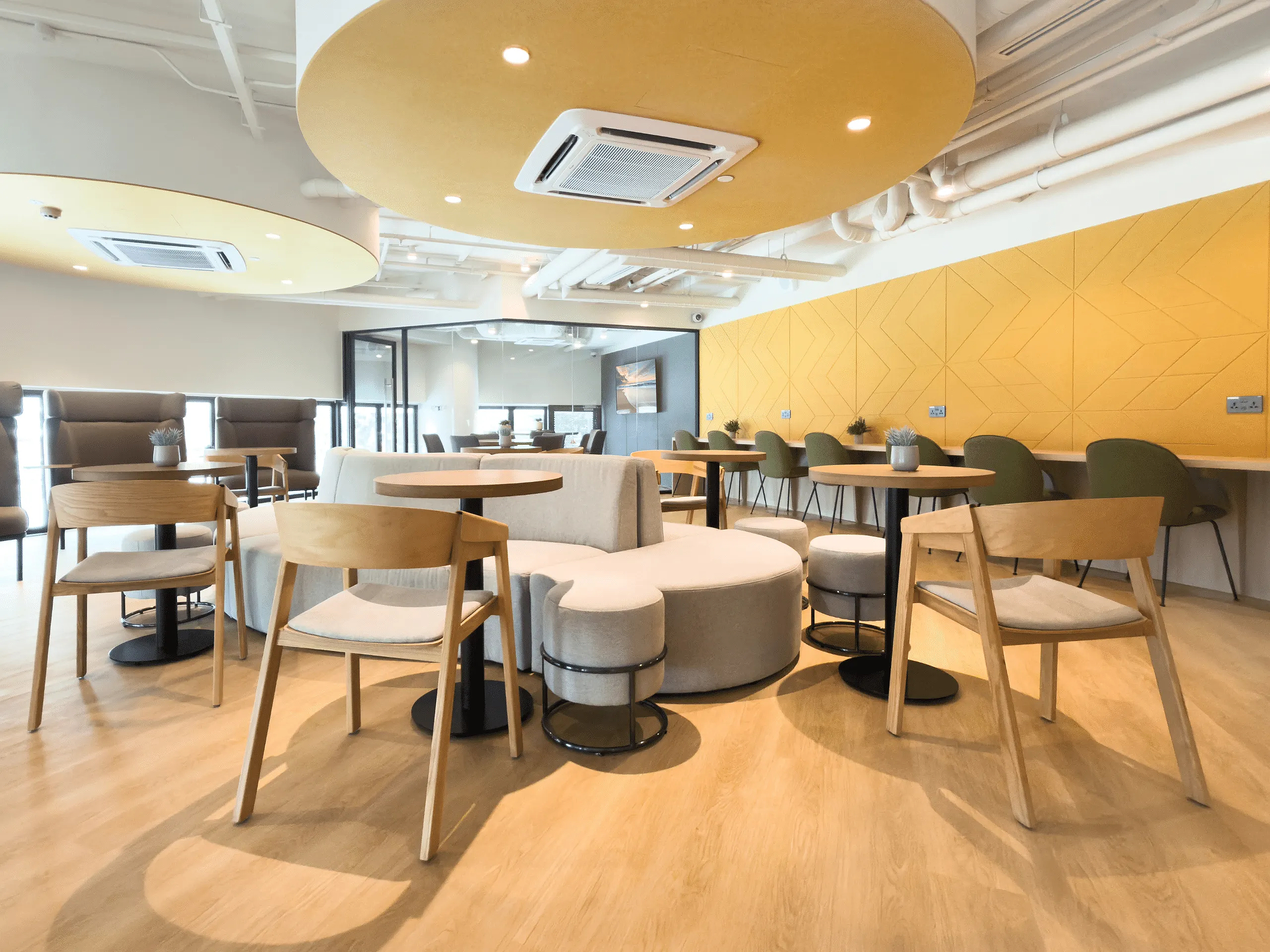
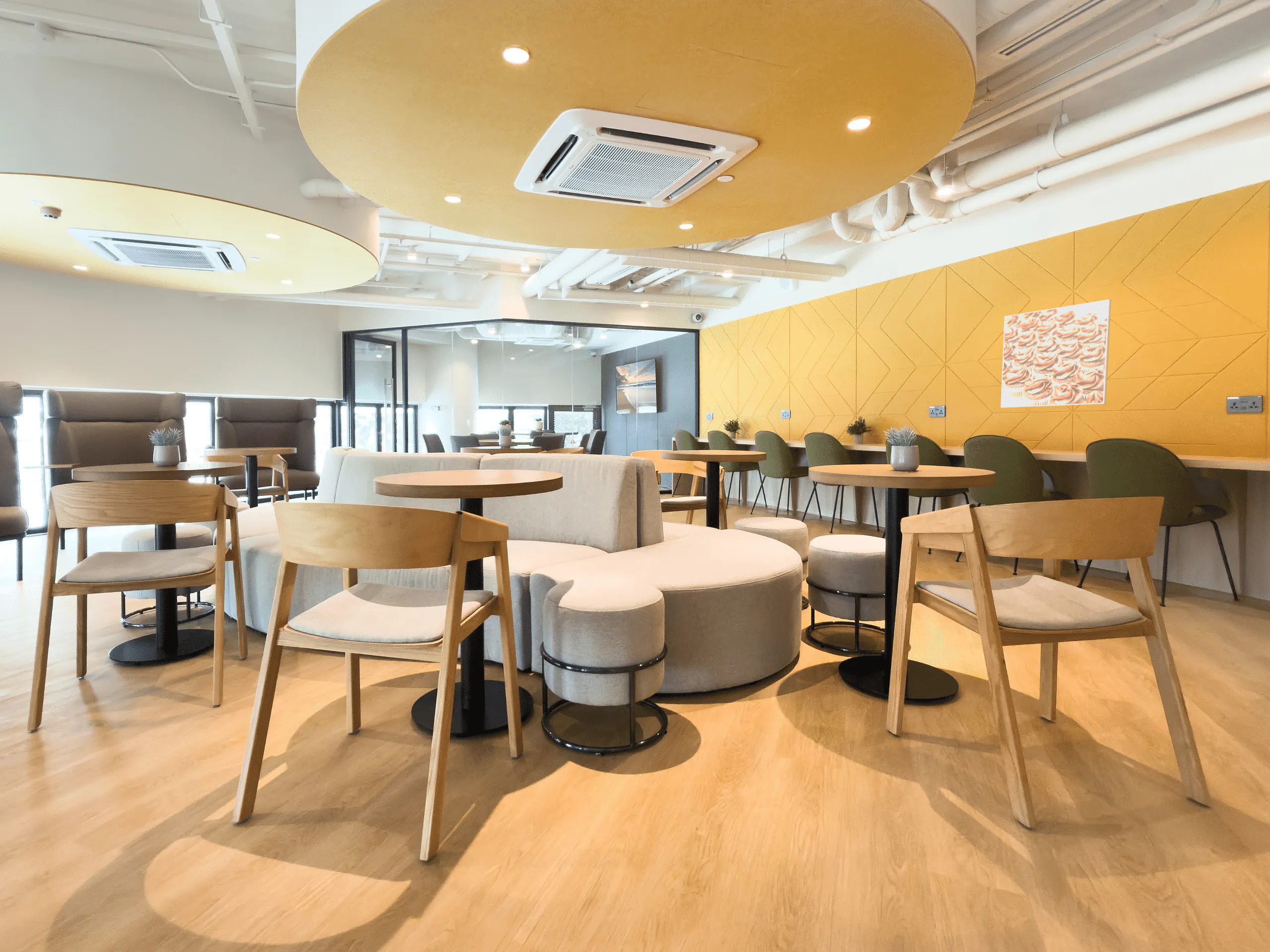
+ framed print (1052, 357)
